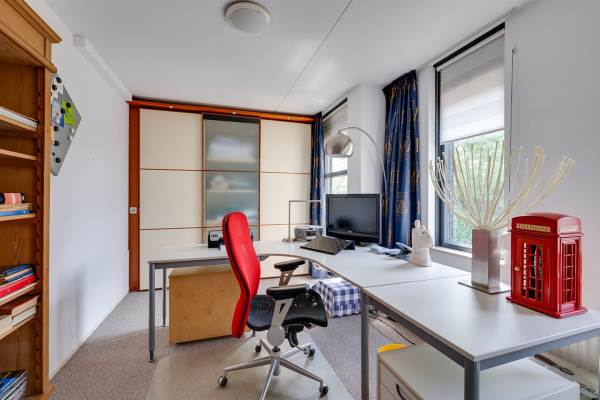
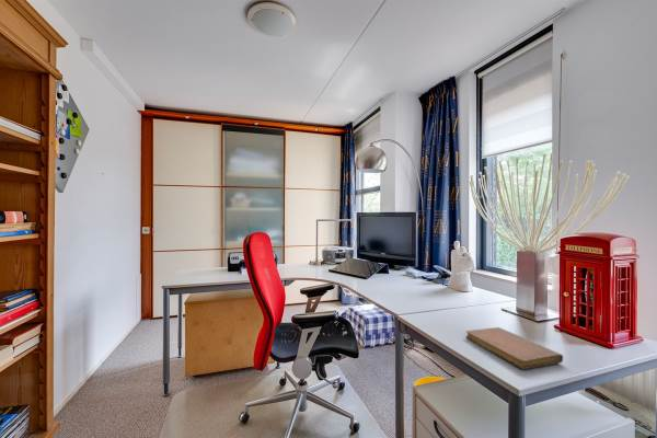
+ notebook (509, 345)
